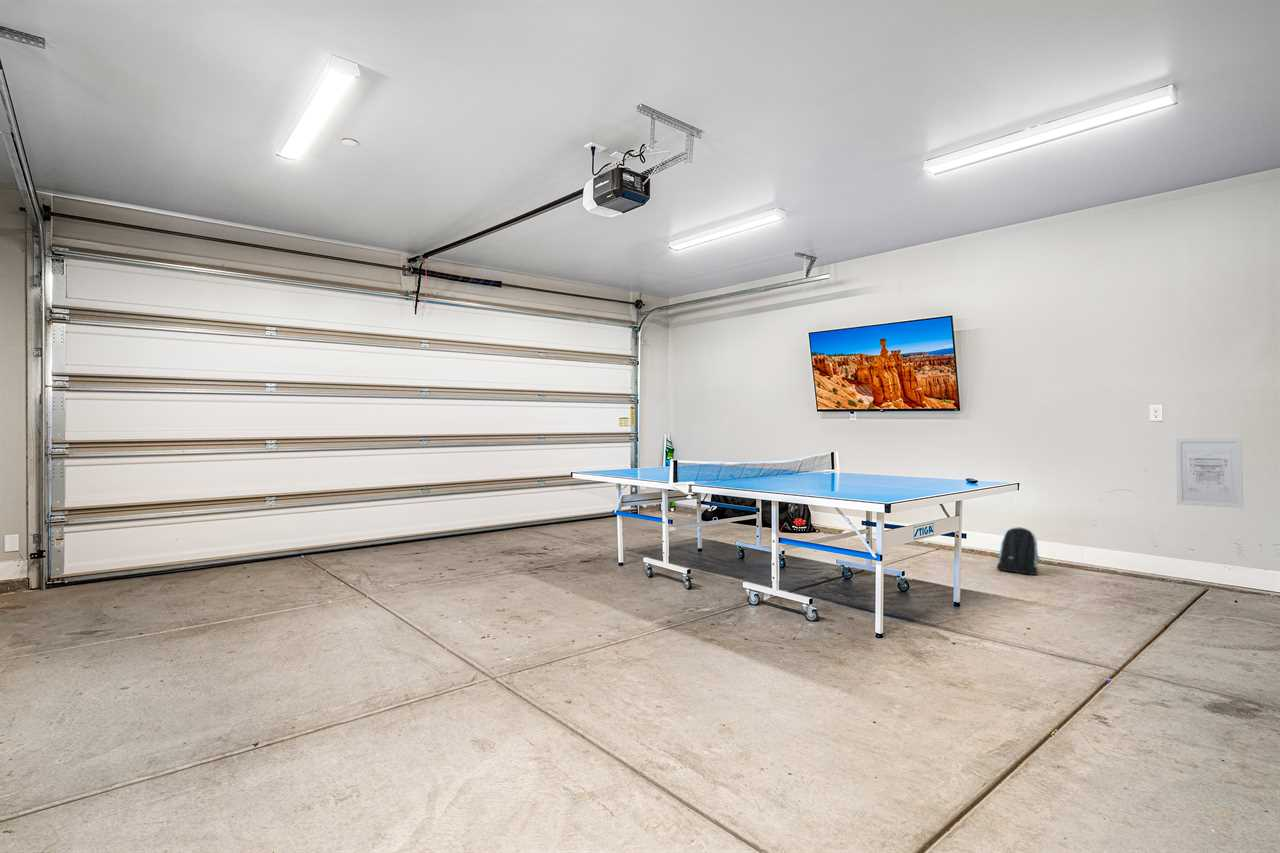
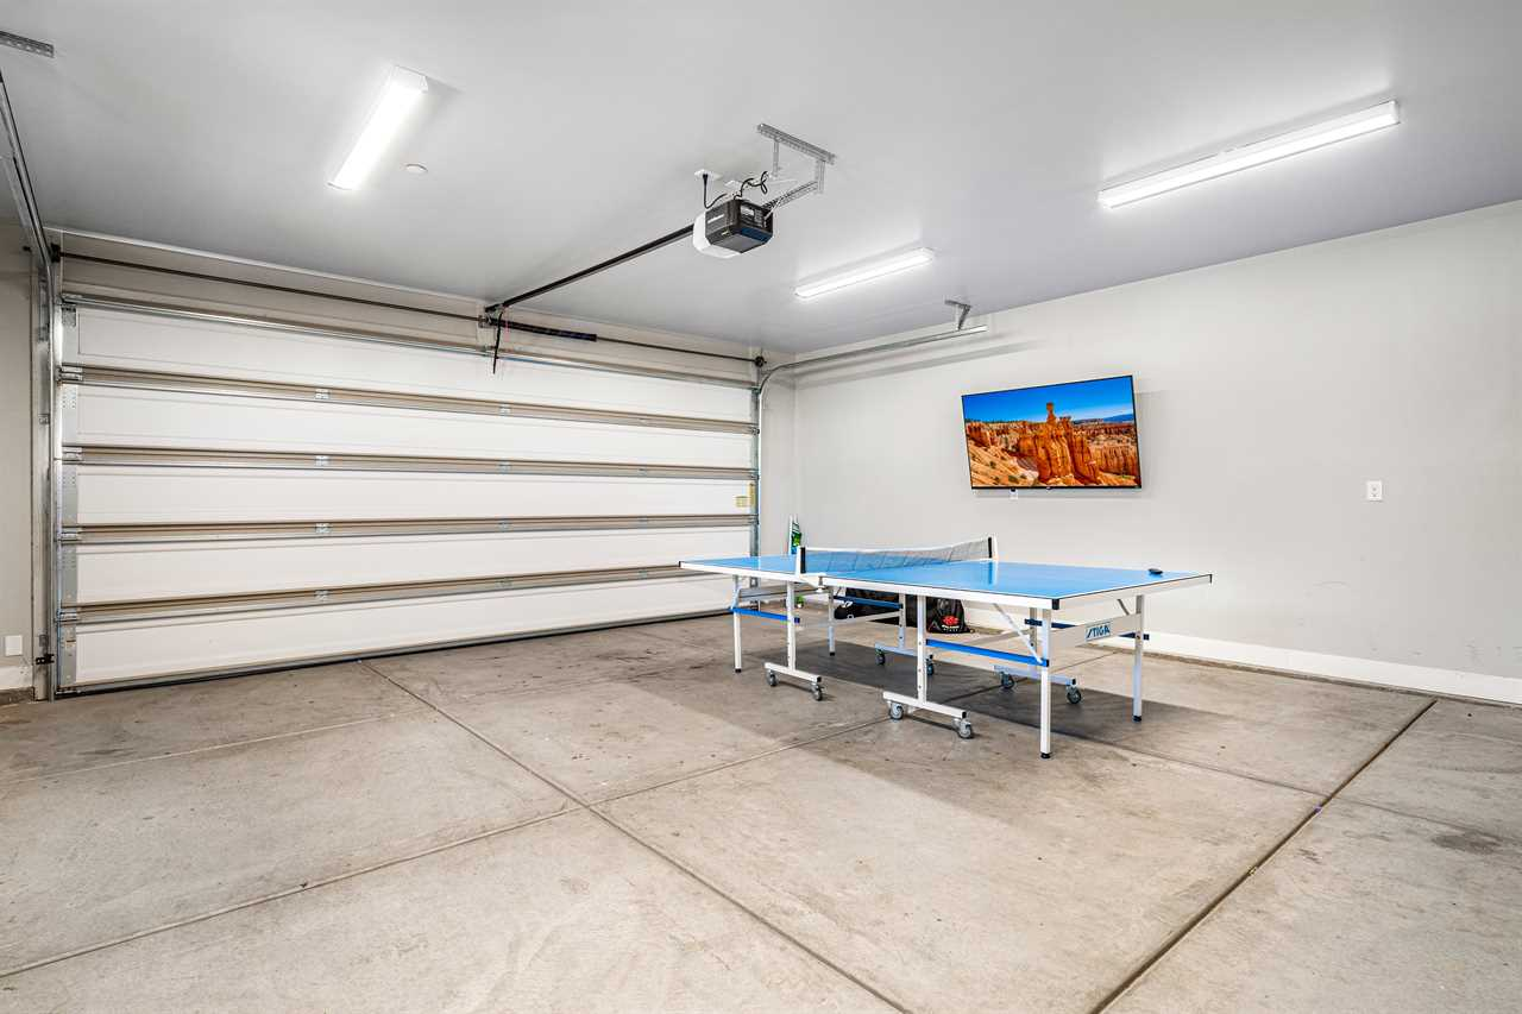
- backpack (1019, 548)
- wall art (1208, 472)
